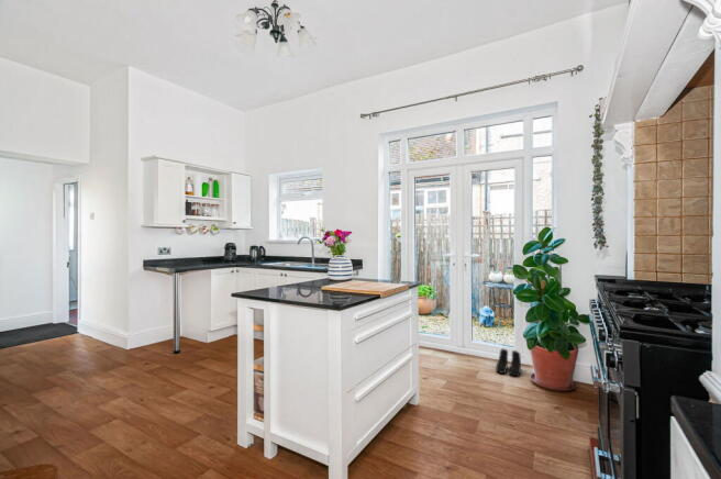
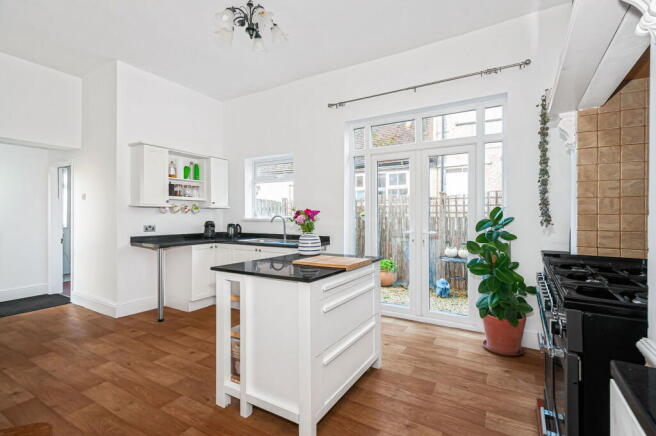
- boots (507, 360)
